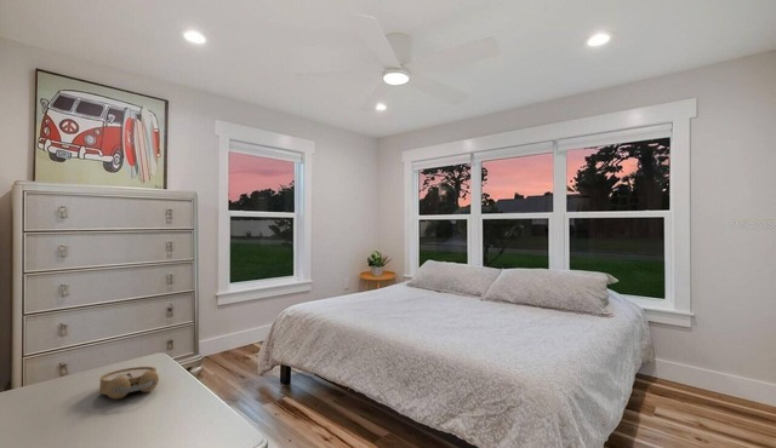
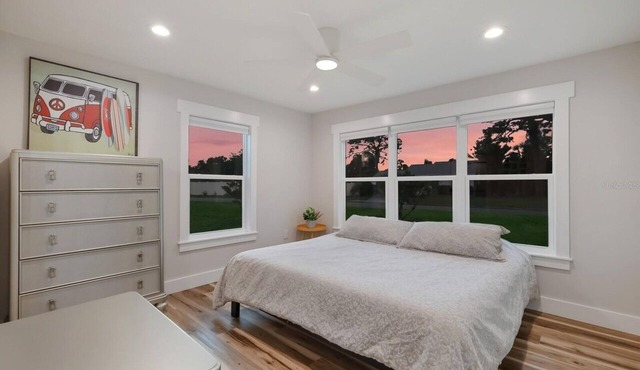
- alarm clock (130, 379)
